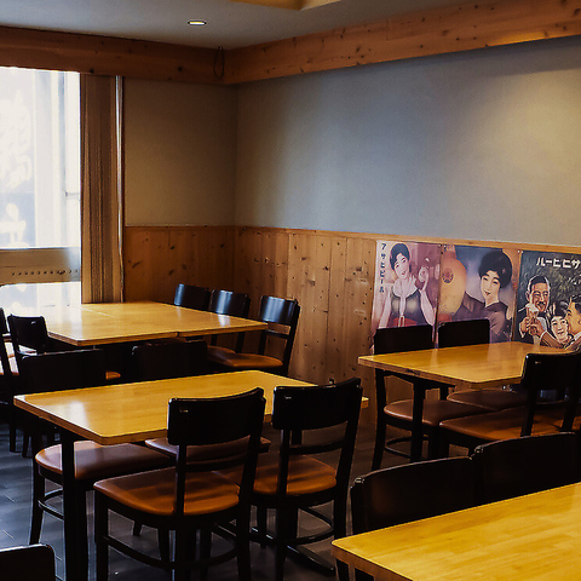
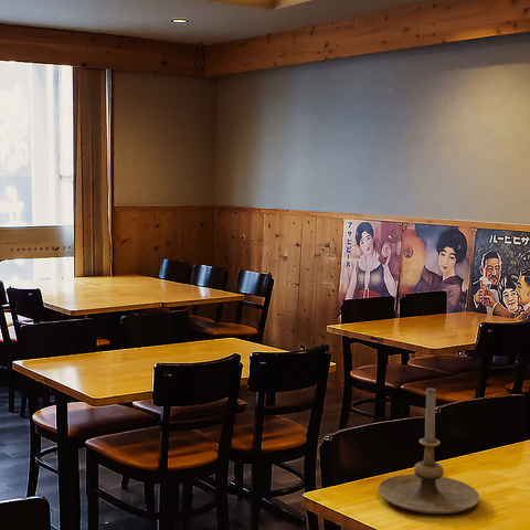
+ candle holder (430, 443)
